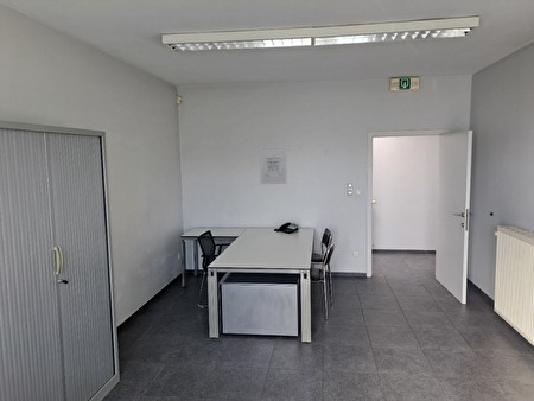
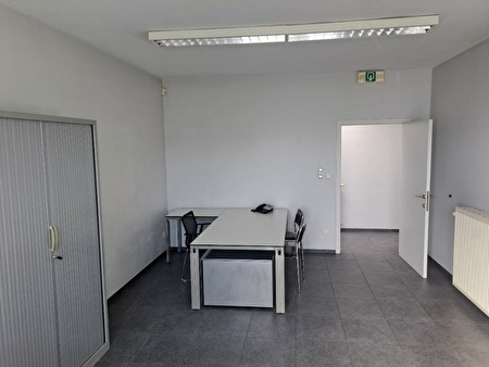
- wall art (273, 165)
